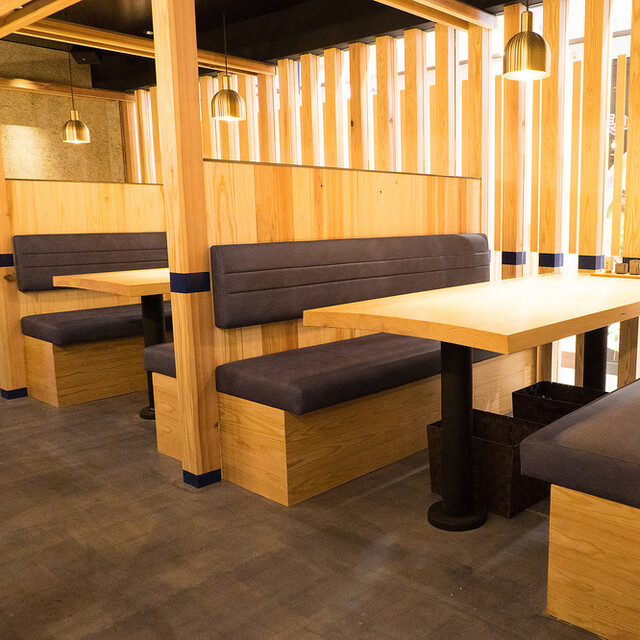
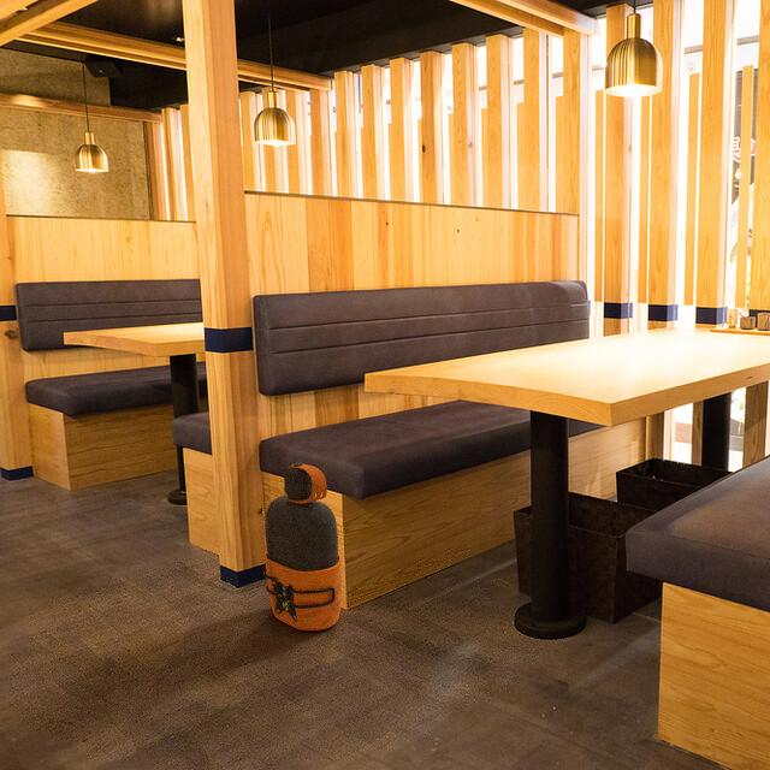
+ water bottle (301, 541)
